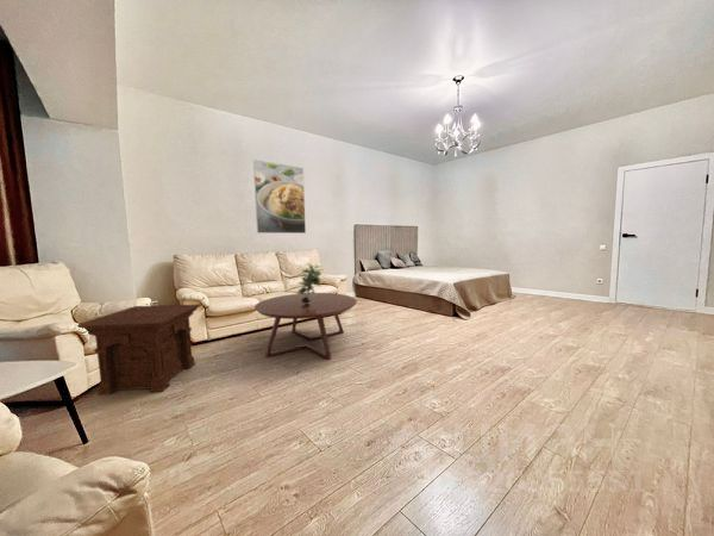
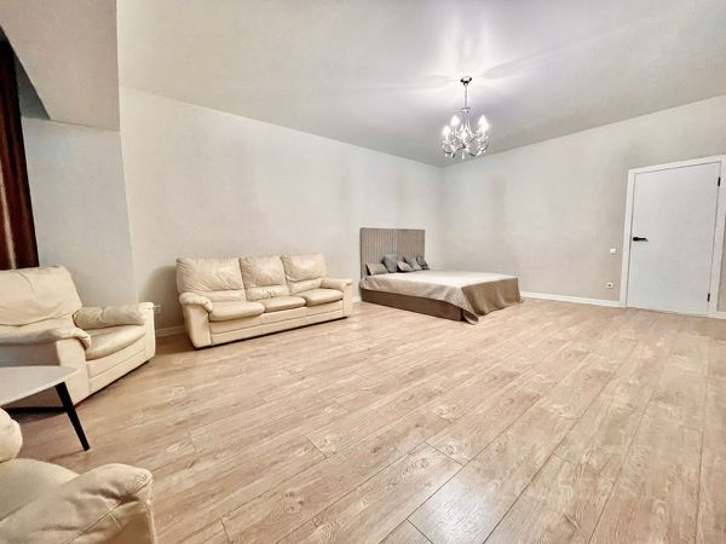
- side table (149, 345)
- potted plant (311, 283)
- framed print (281, 199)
- coffee table (307, 317)
